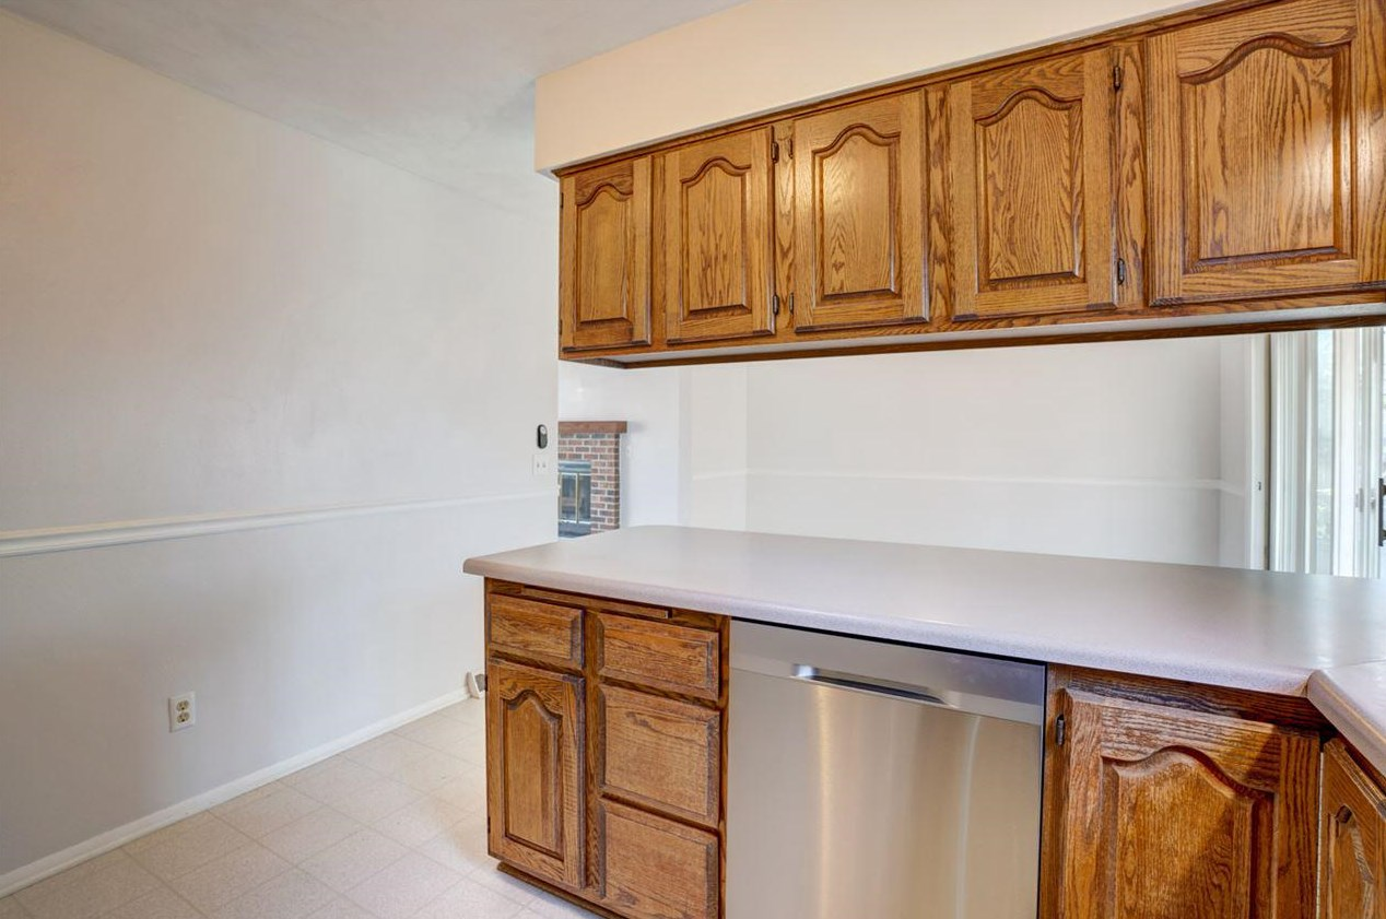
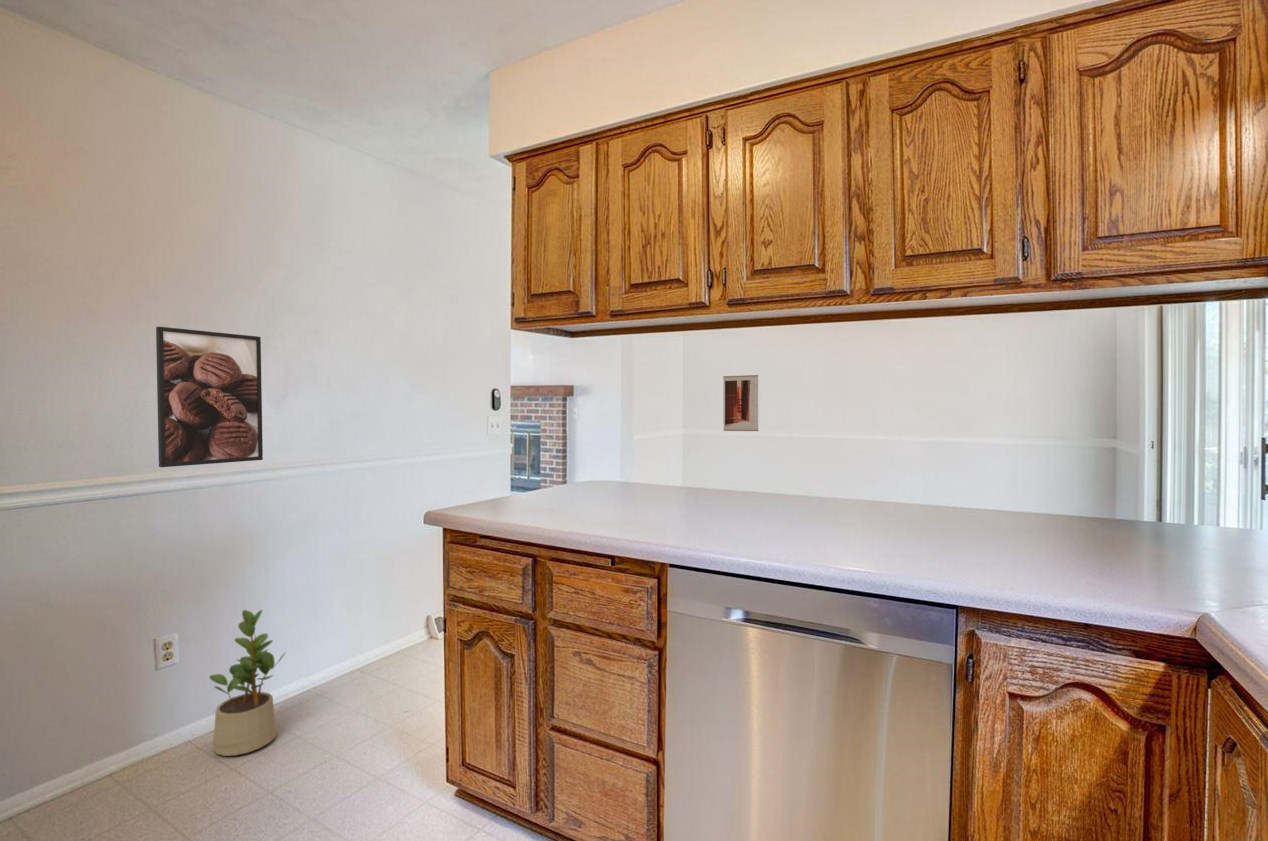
+ potted plant (245, 673)
+ wall art (740, 403)
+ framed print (212, 397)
